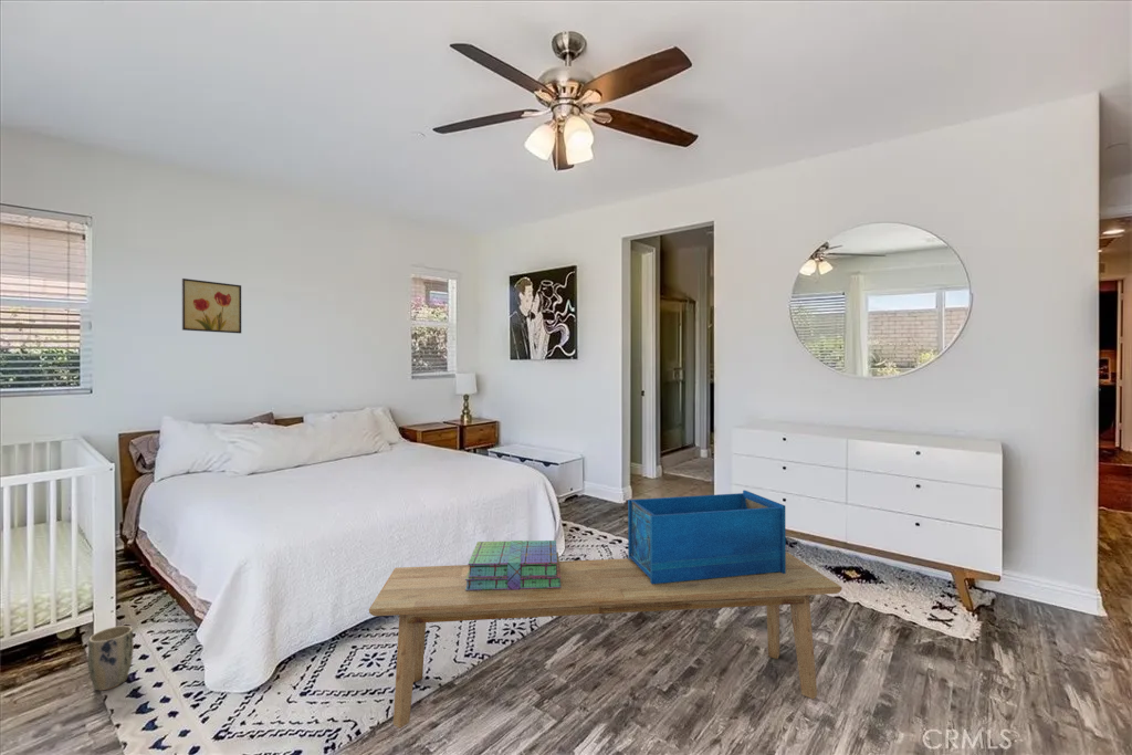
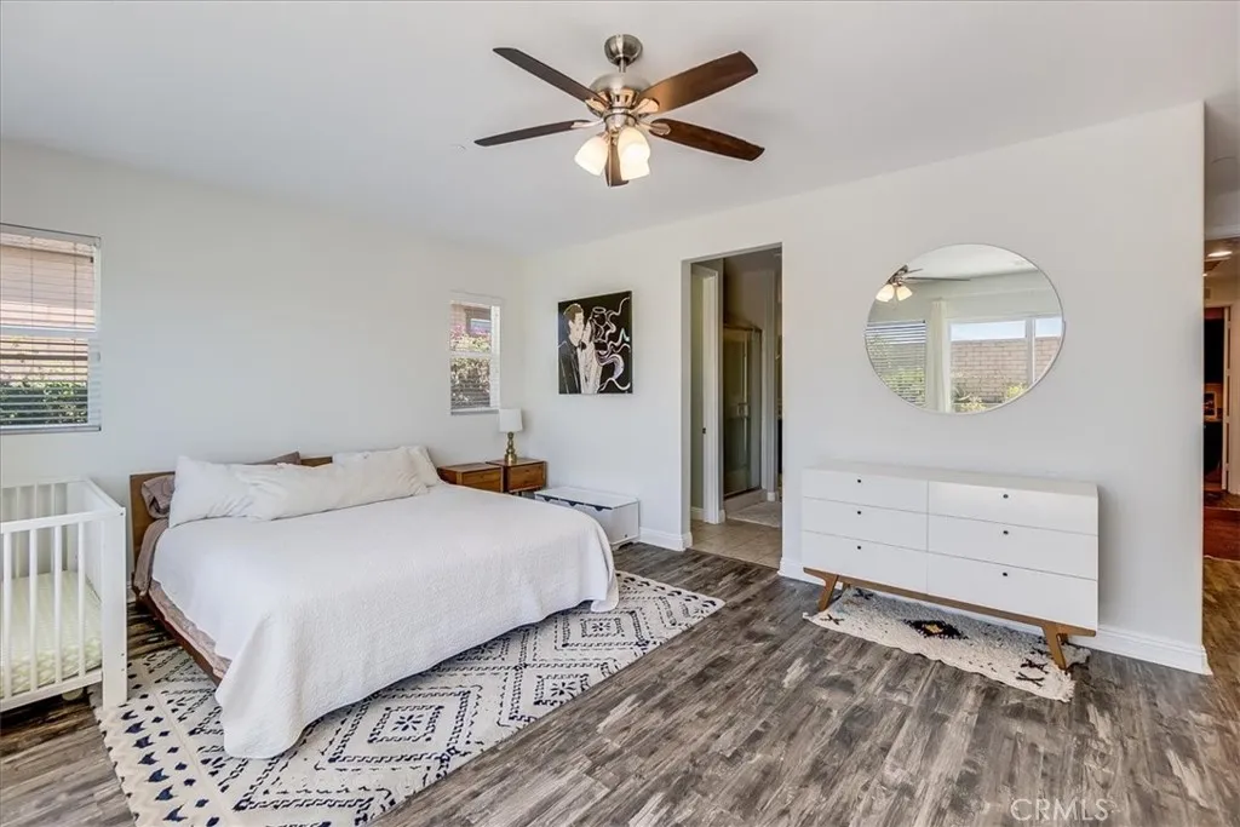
- bench (607, 612)
- stack of books (514, 562)
- decorative box (703, 533)
- wall art (212, 306)
- plant pot (111, 658)
